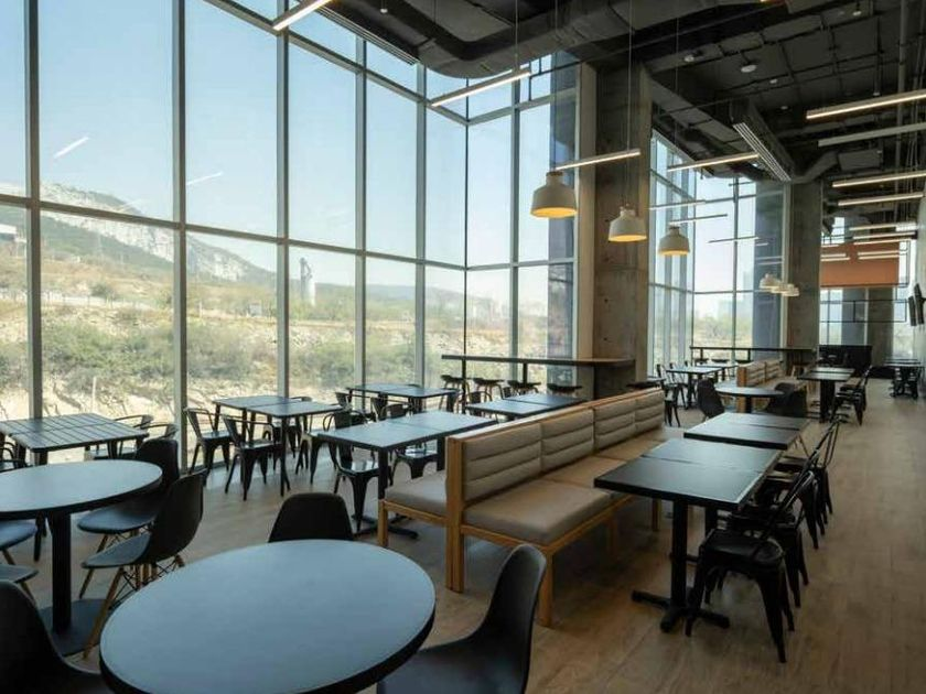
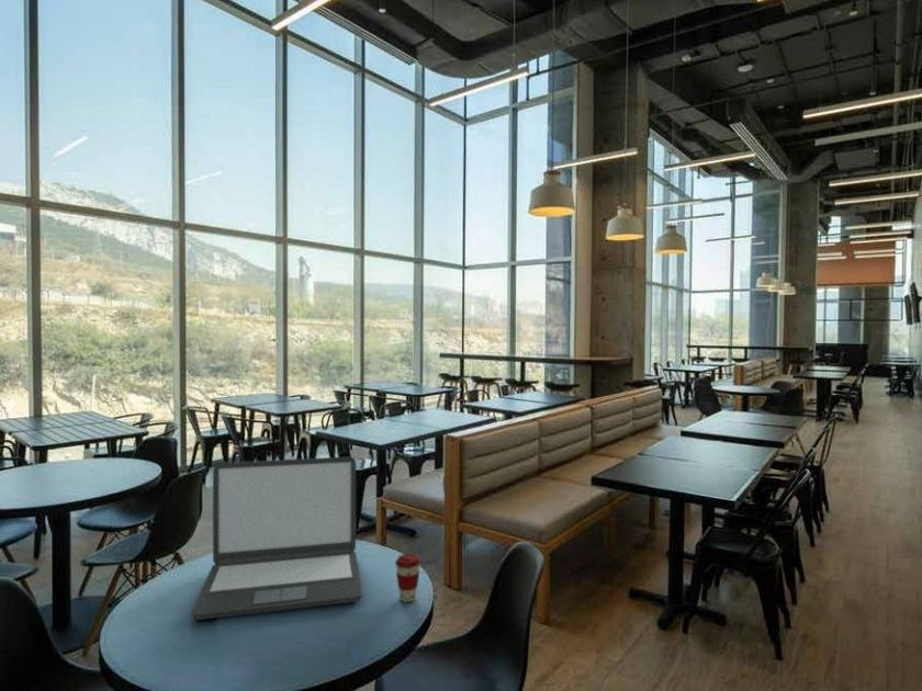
+ laptop (283, 528)
+ coffee cup (407, 577)
